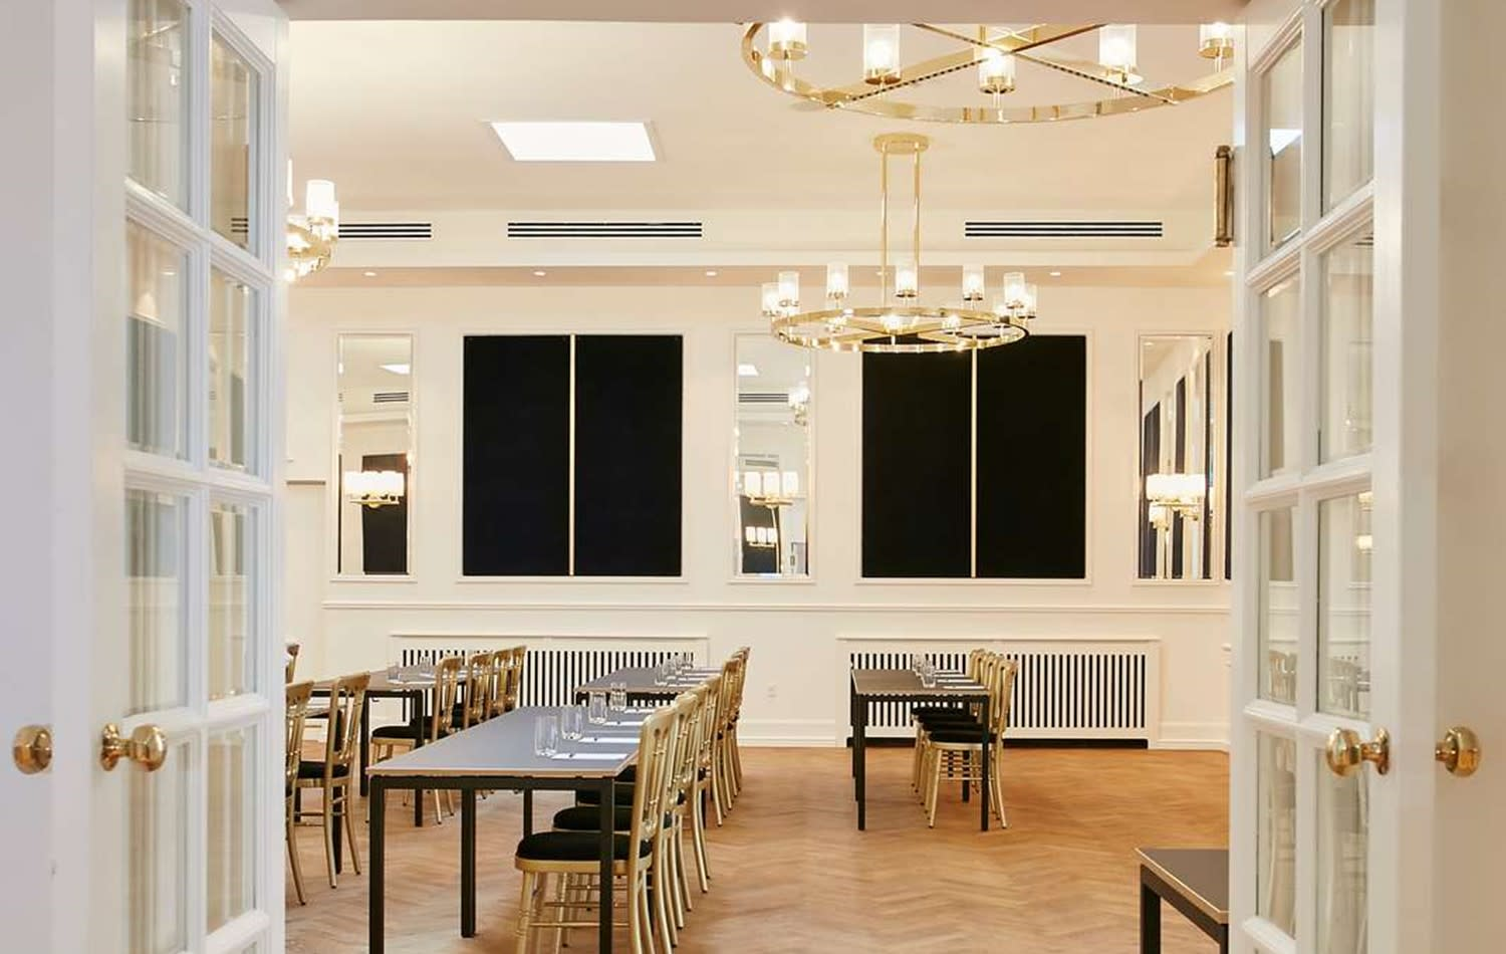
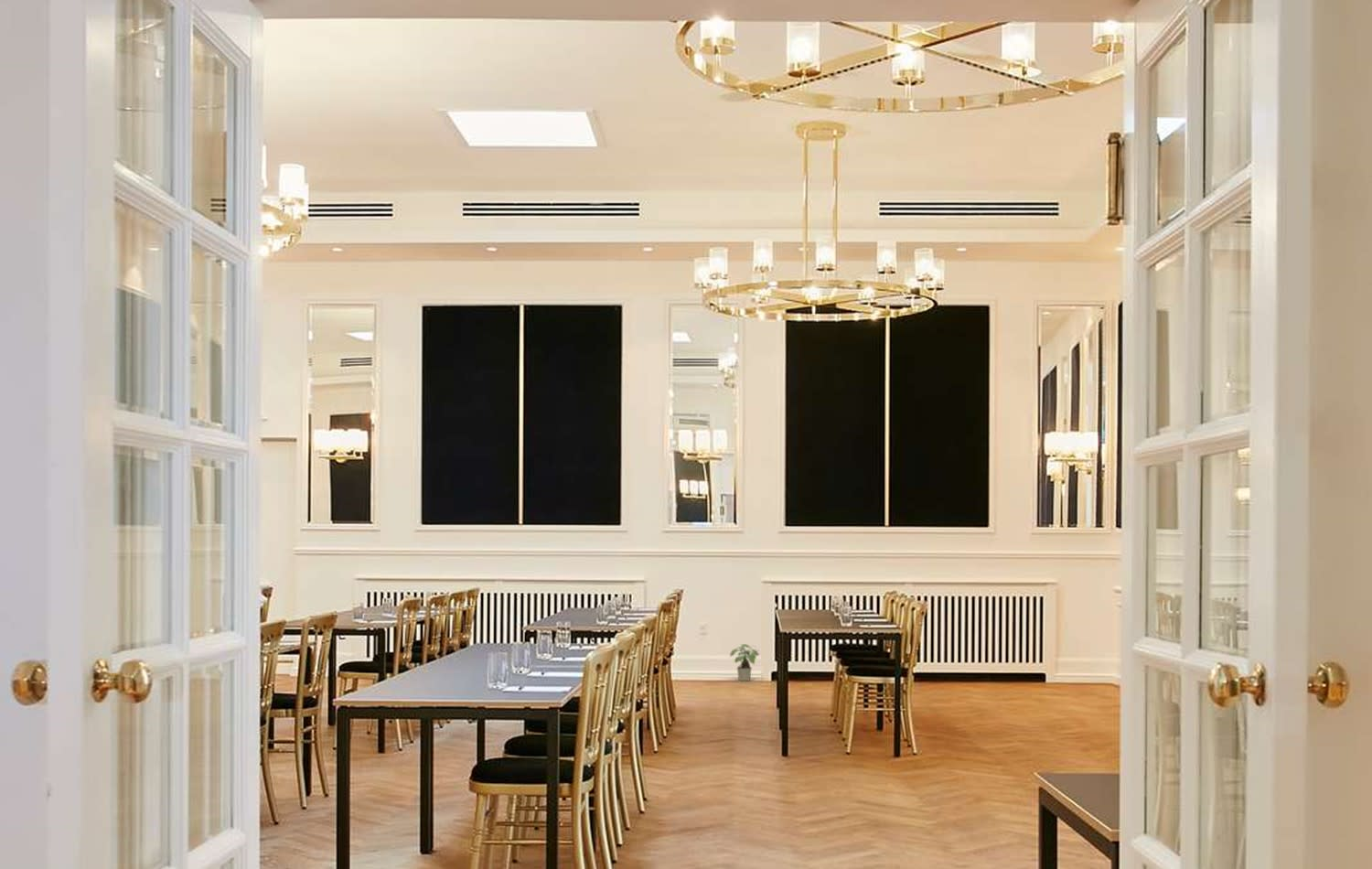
+ potted plant (745, 662)
